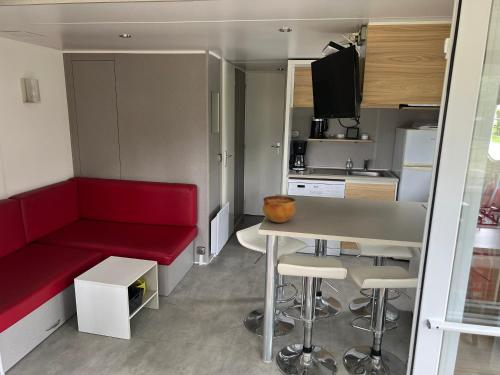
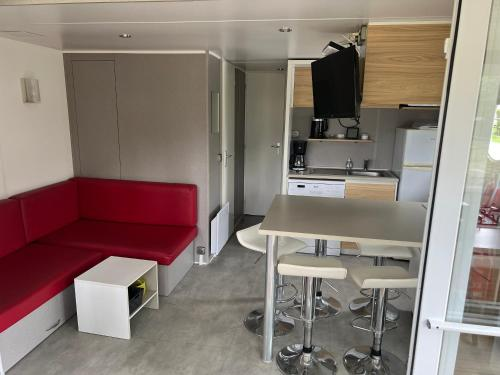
- bowl (278, 210)
